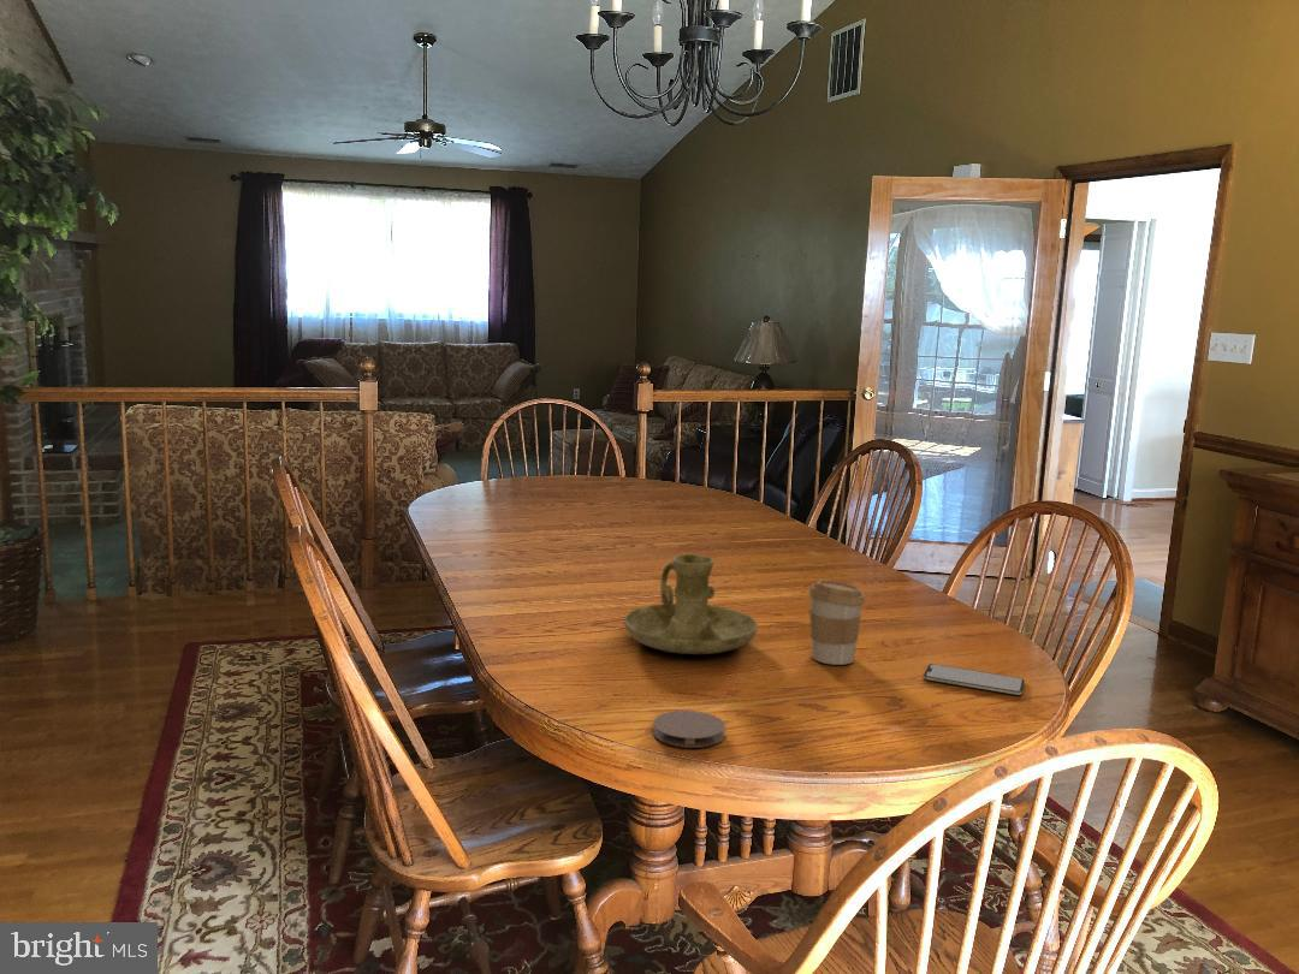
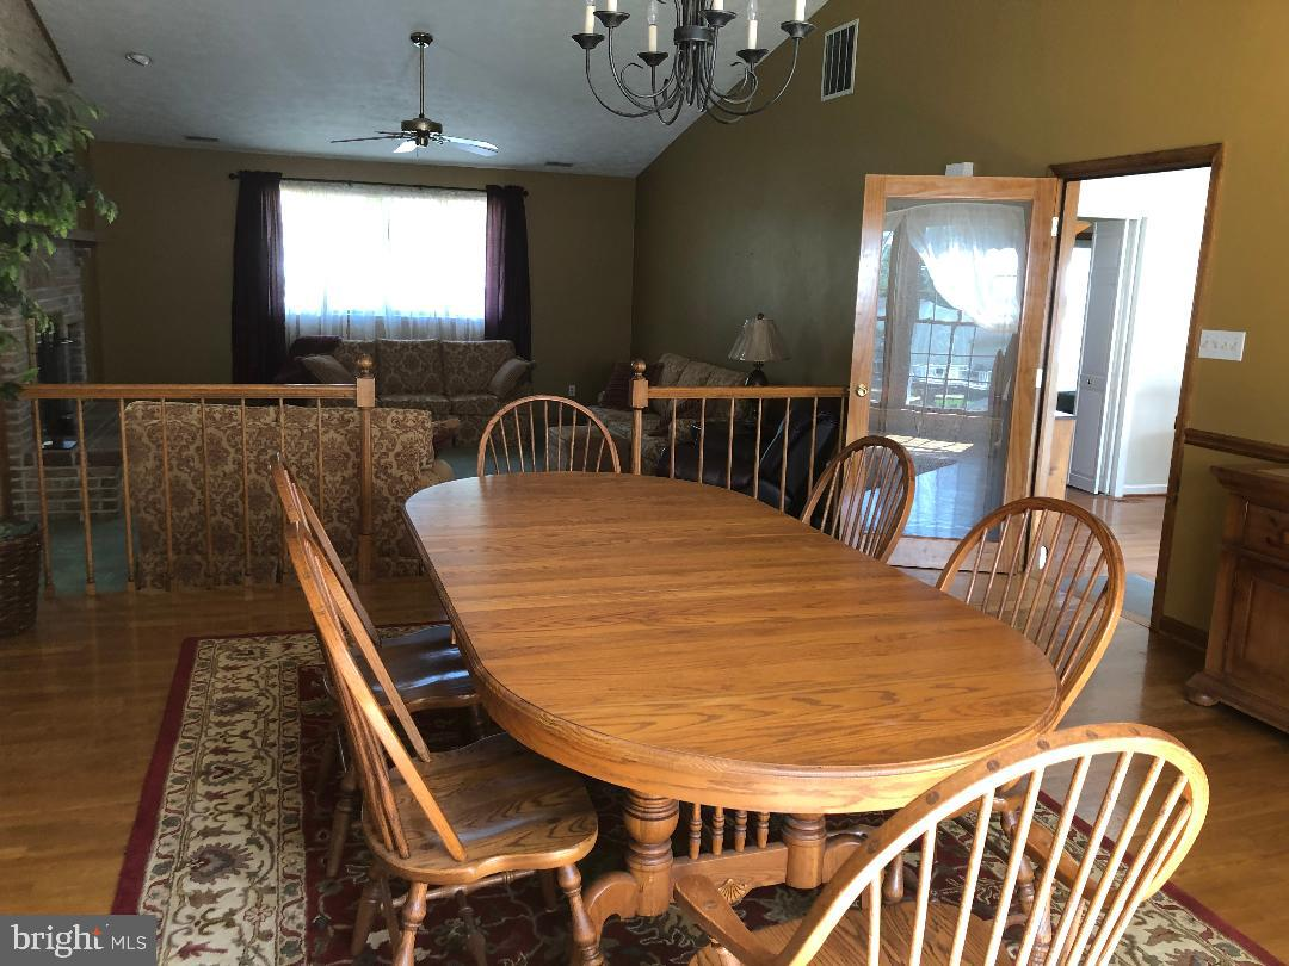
- coffee cup (835, 620)
- coaster (688, 727)
- smartphone (973, 678)
- candle holder (686, 598)
